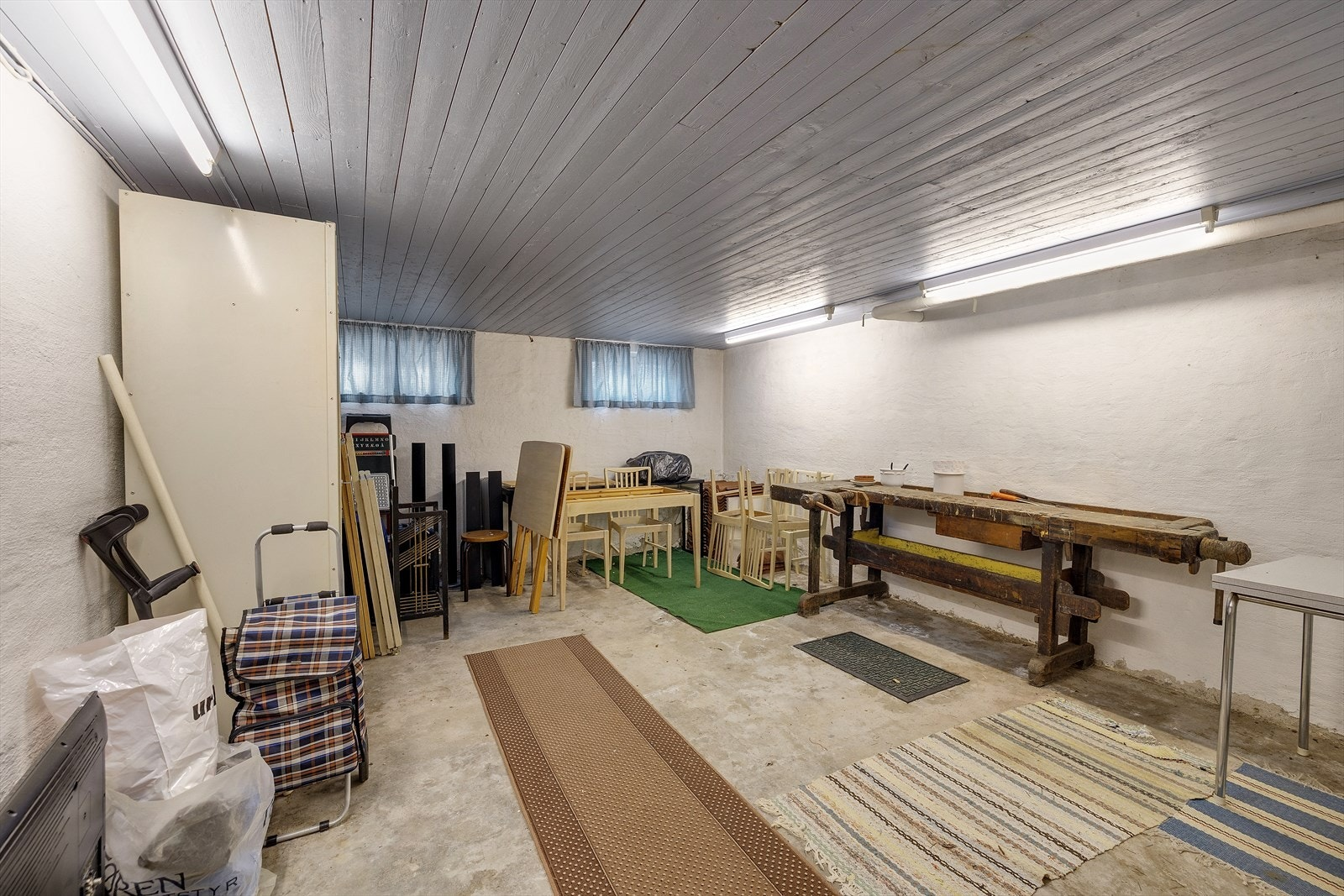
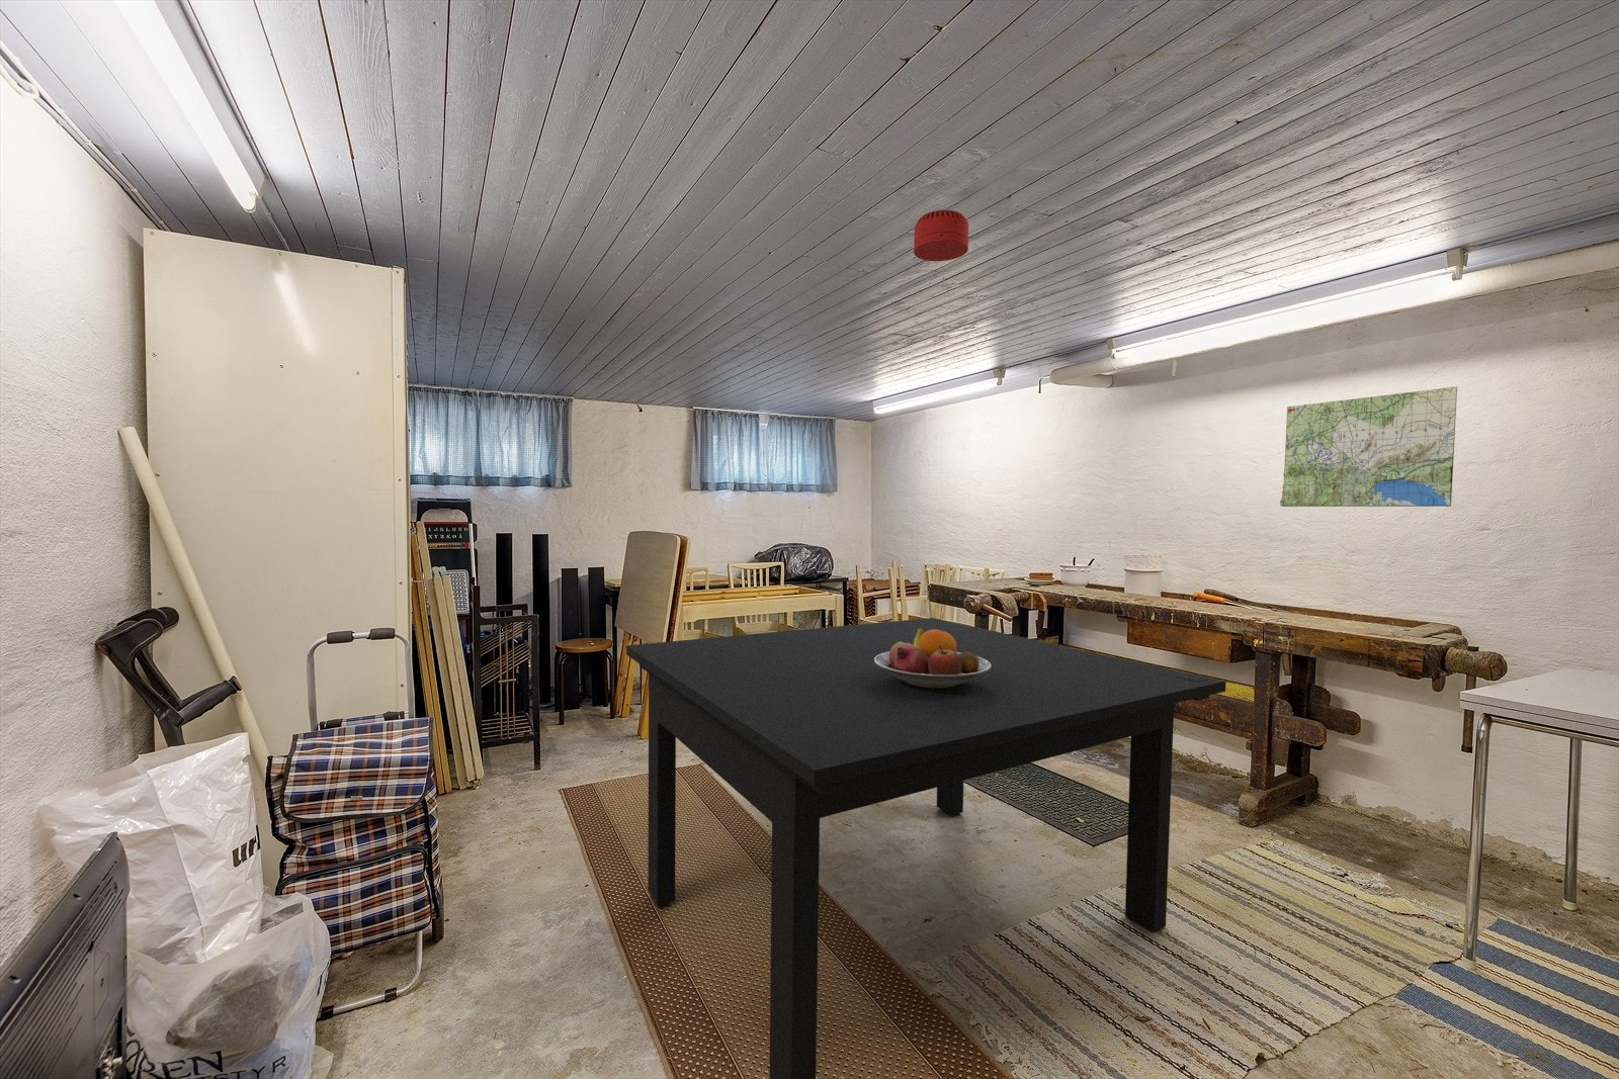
+ road map (1360, 452)
+ fruit bowl (931, 655)
+ dining table (895, 785)
+ smoke detector (941, 235)
